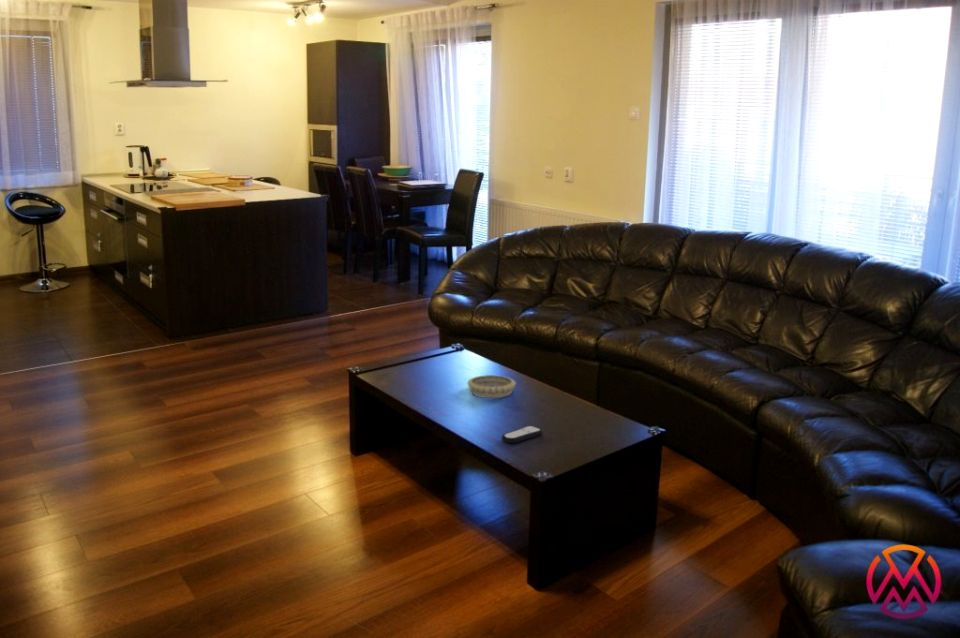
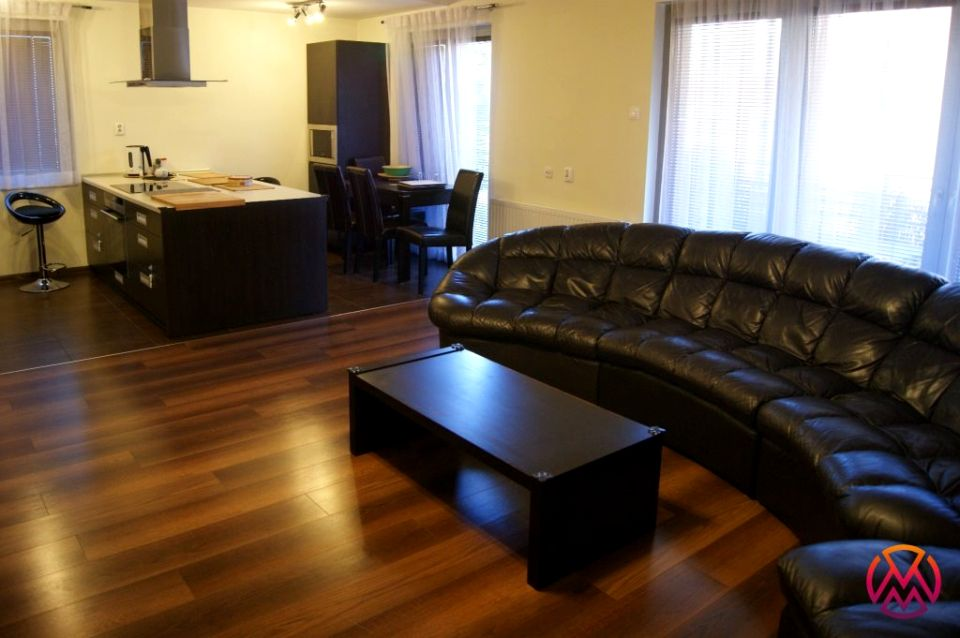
- decorative bowl (491, 387)
- remote control (521, 434)
